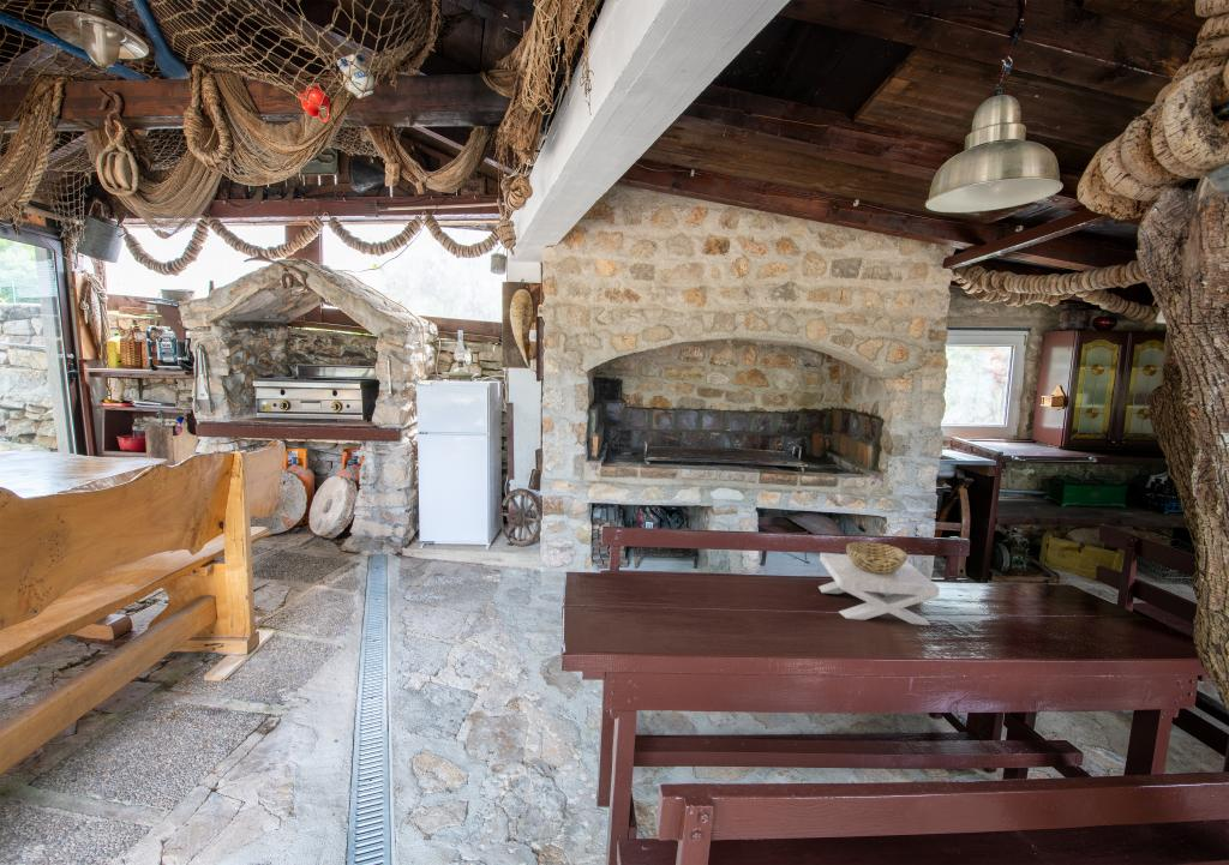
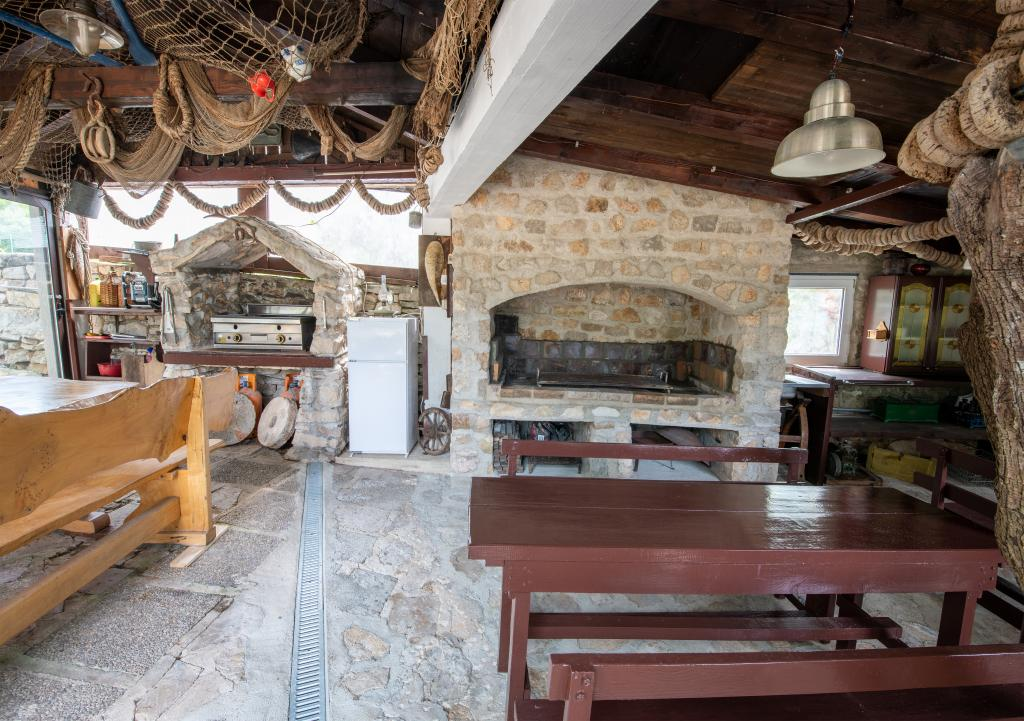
- decorative bowl (874, 577)
